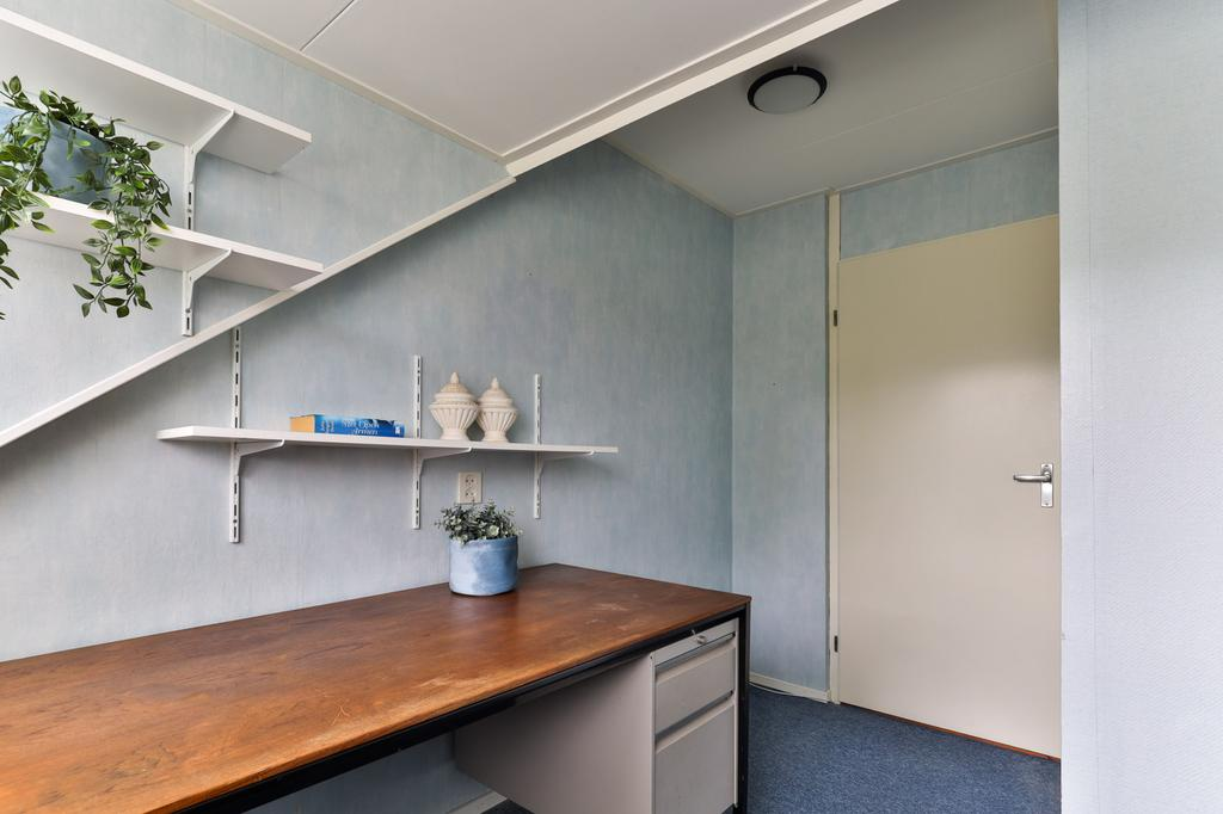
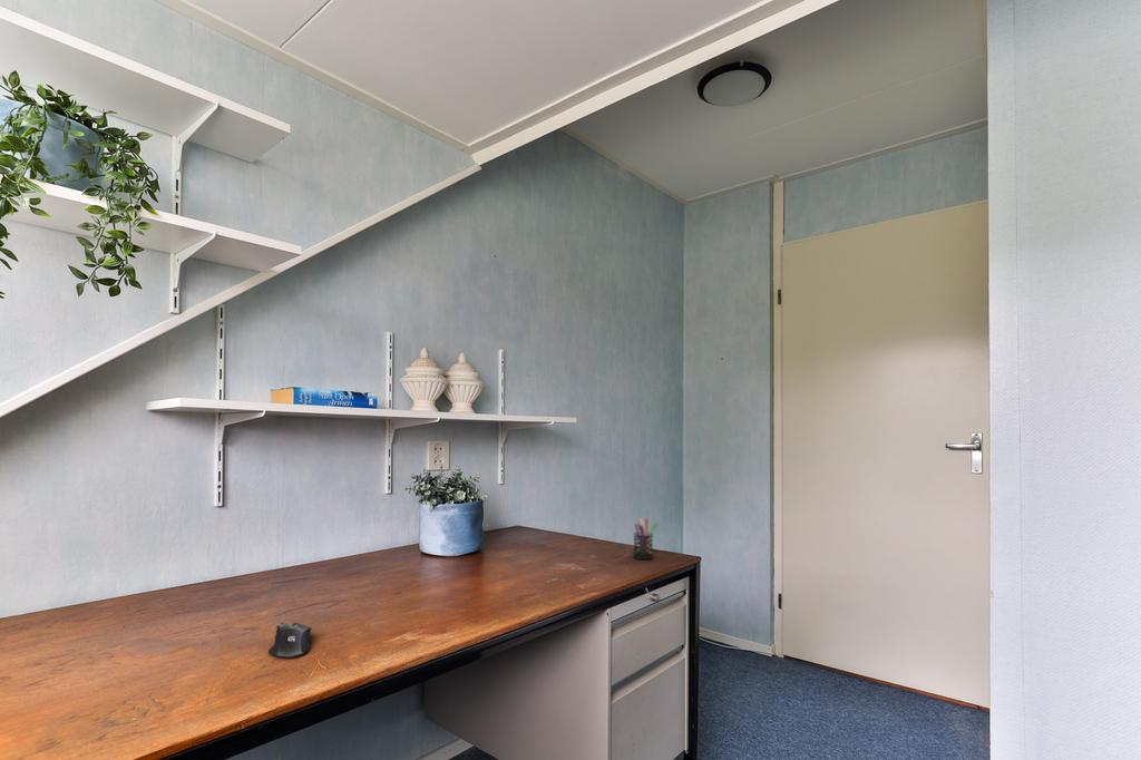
+ computer mouse (292, 635)
+ pen holder (645, 537)
